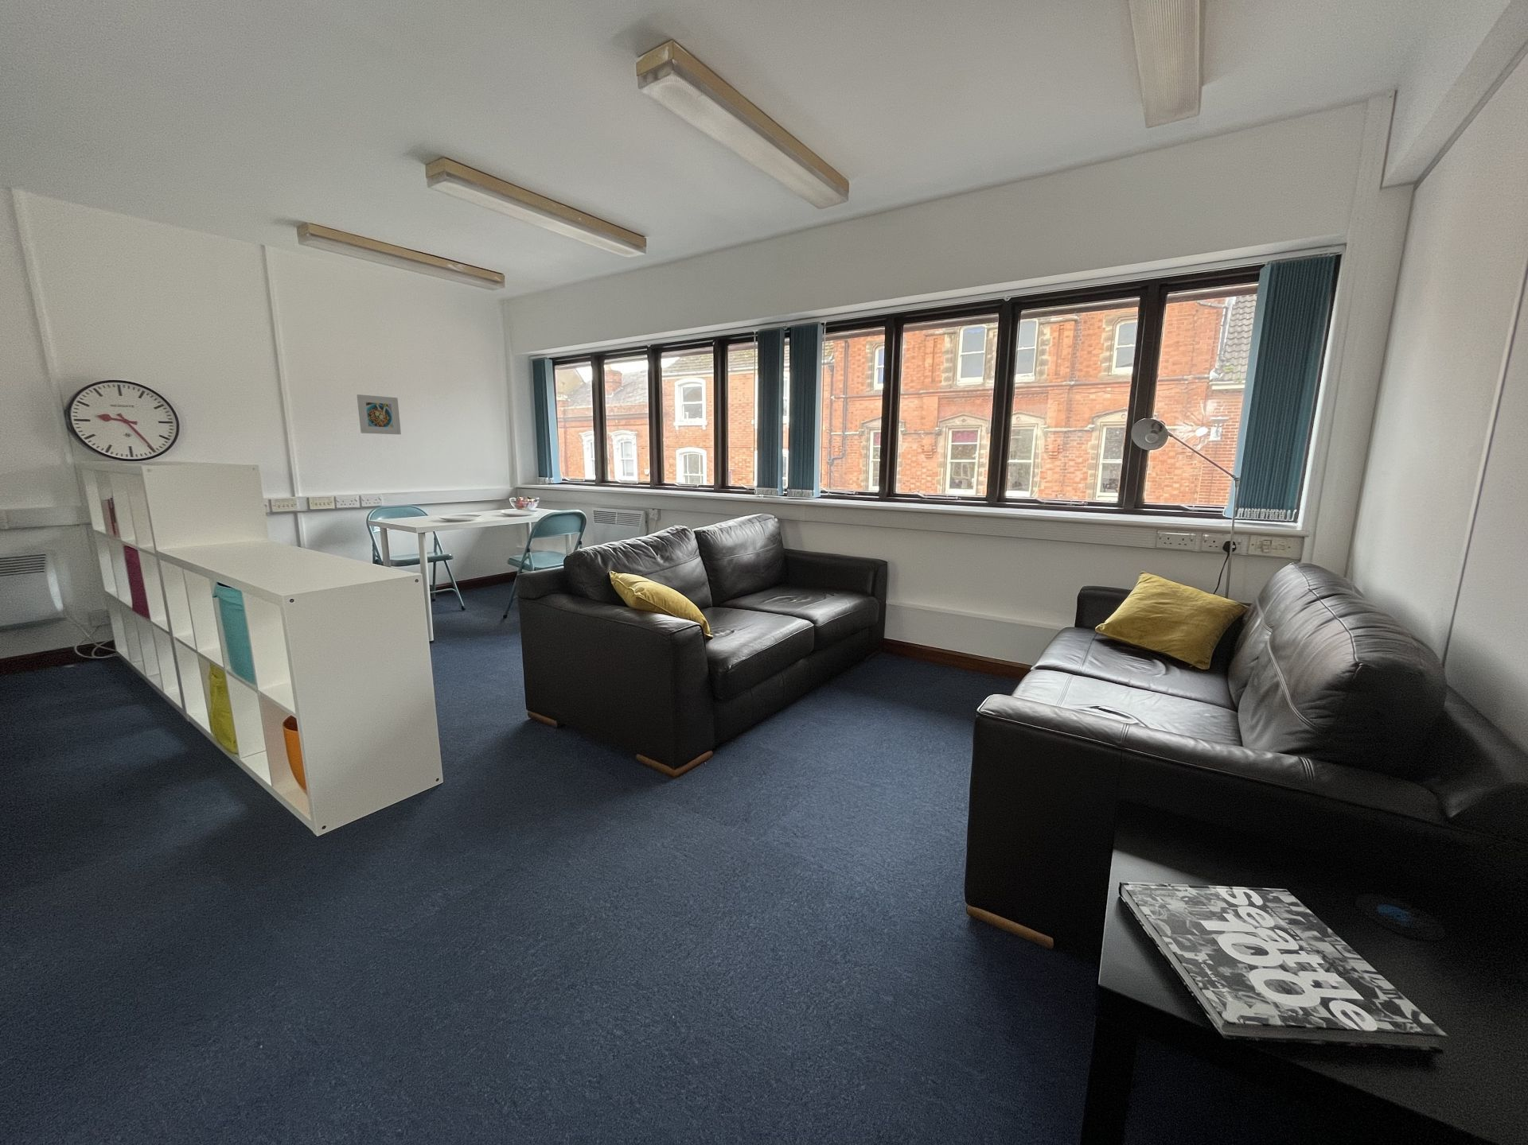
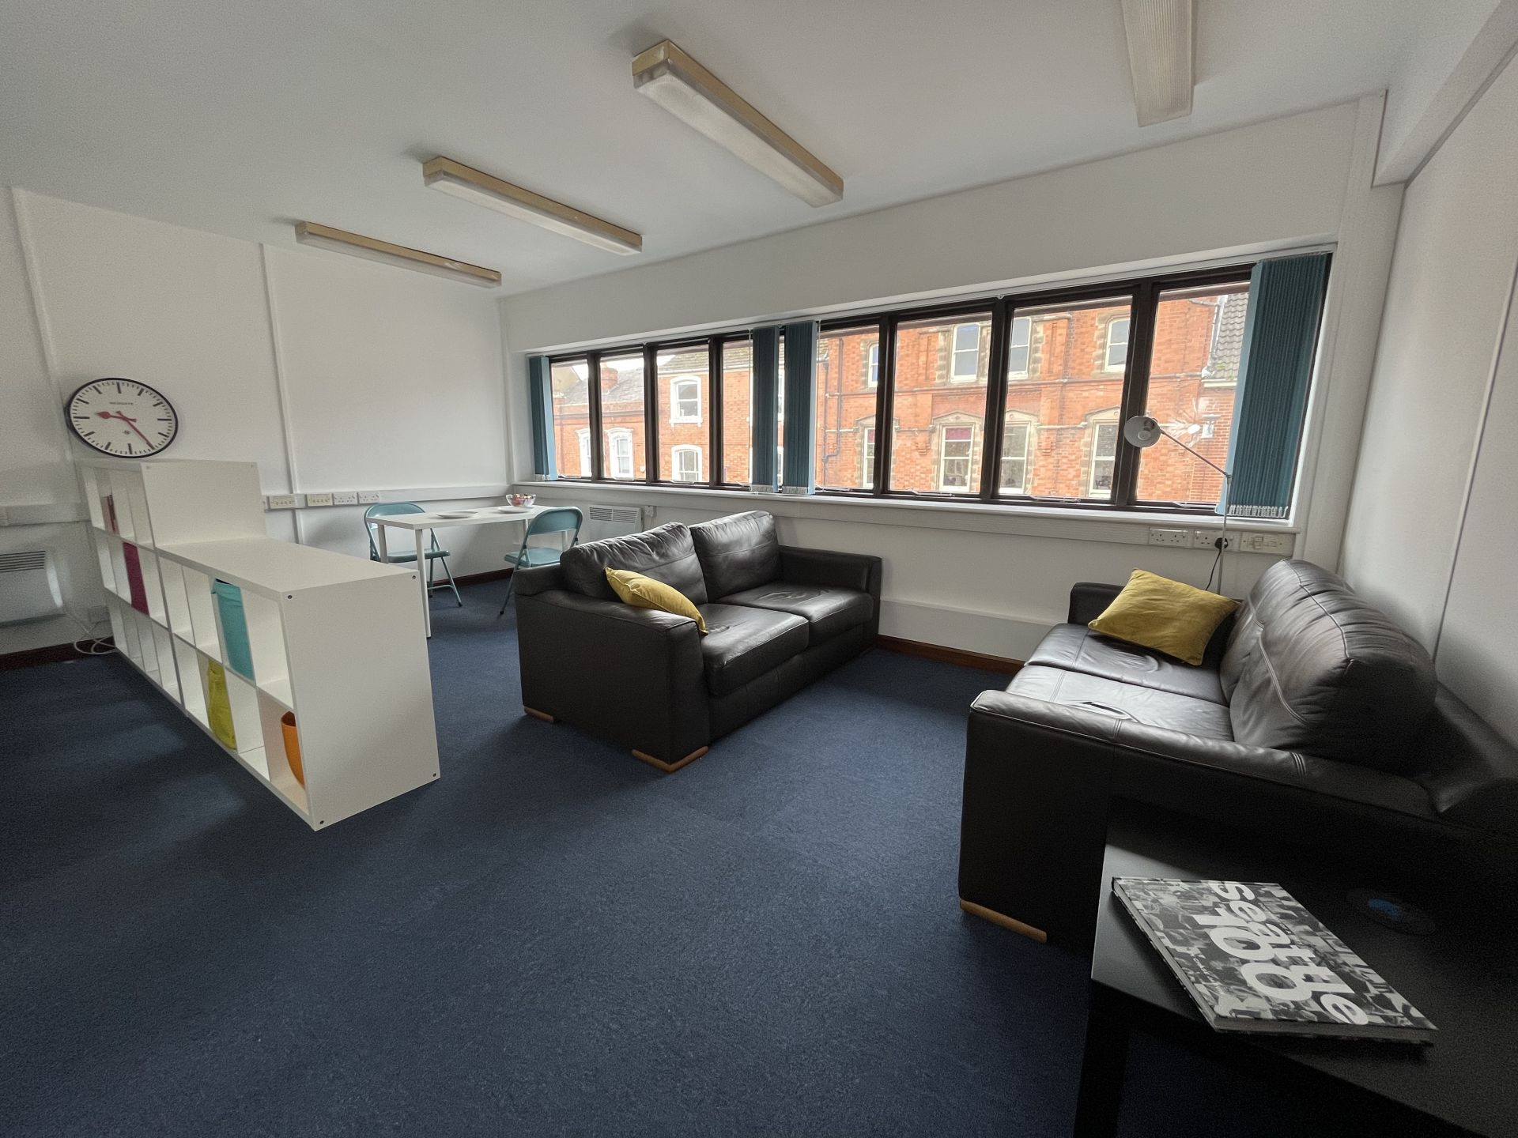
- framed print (379, 415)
